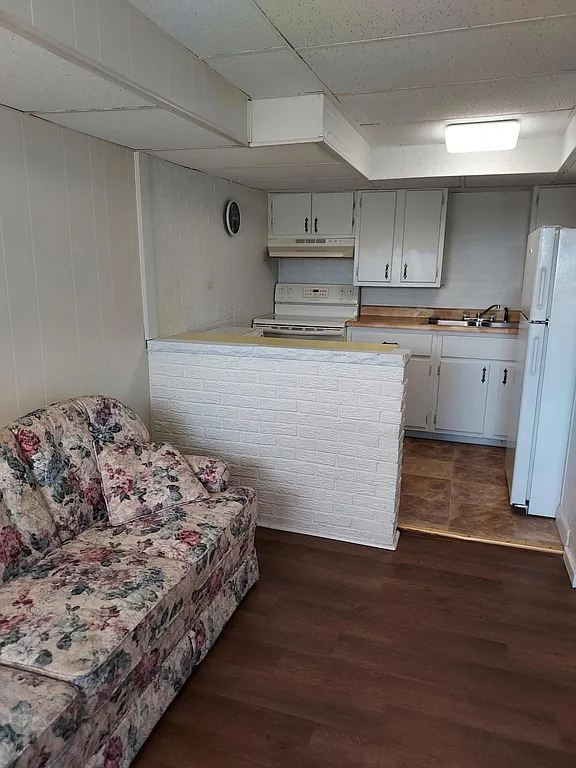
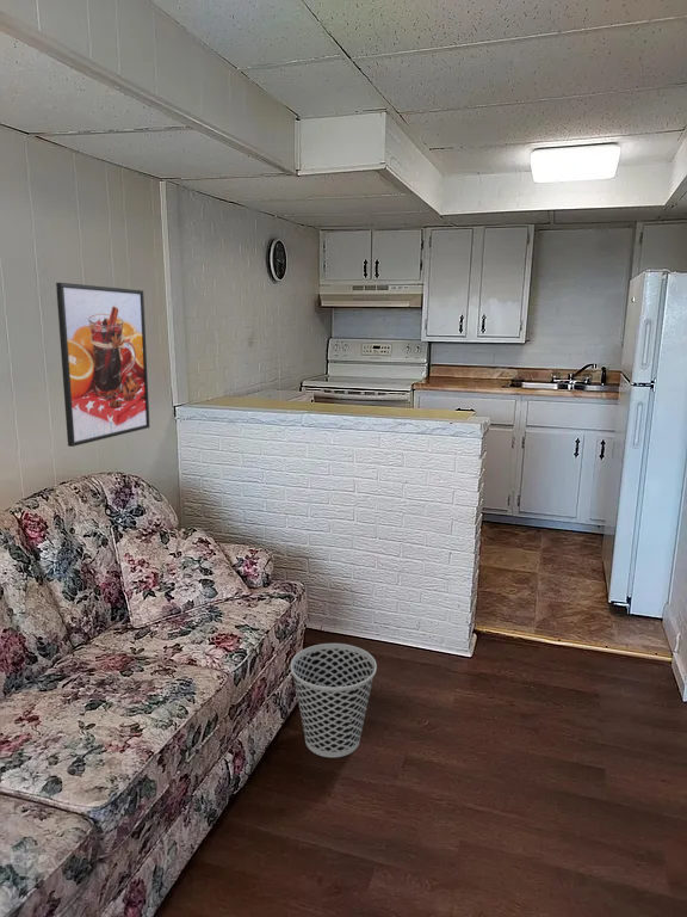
+ wastebasket (333, 702)
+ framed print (107, 363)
